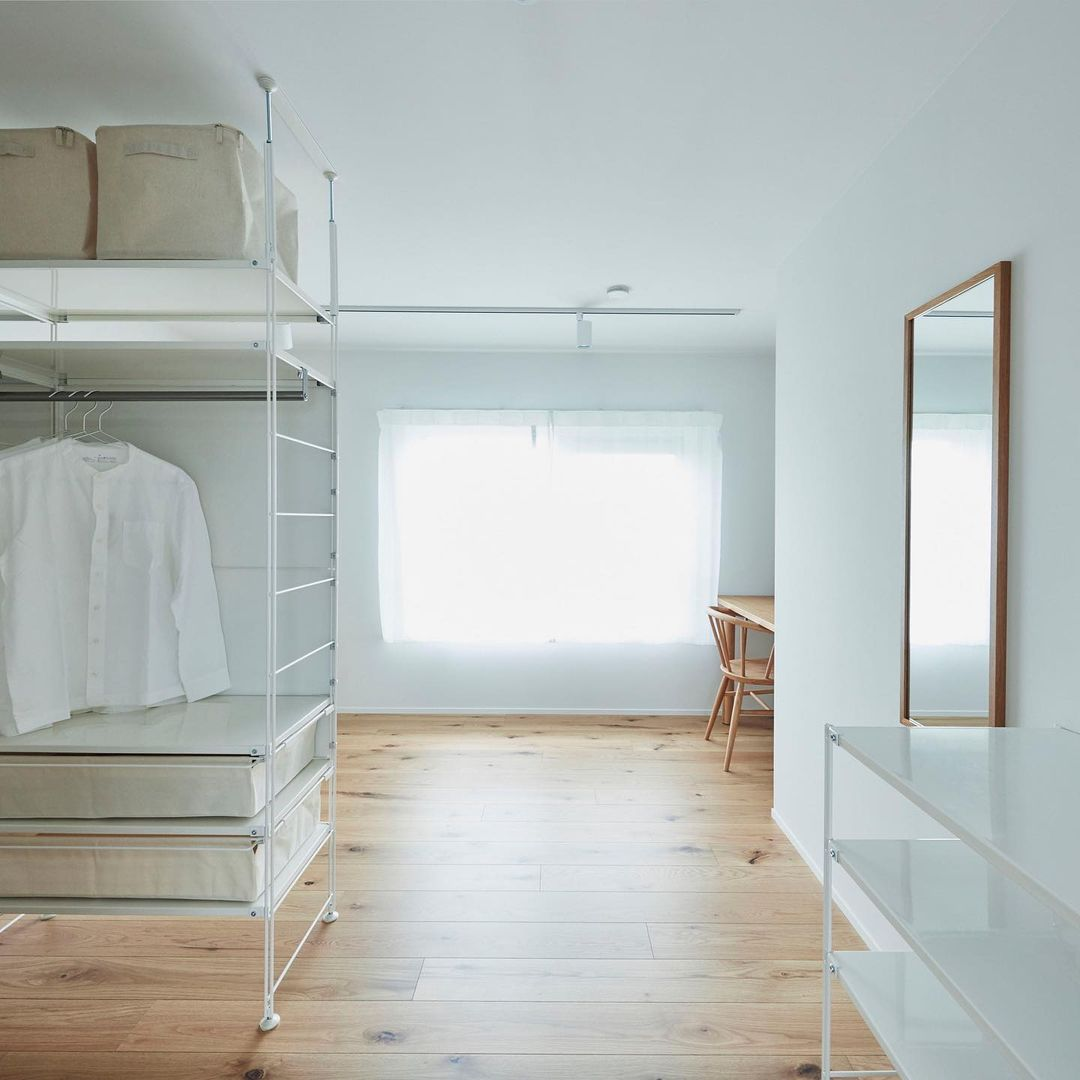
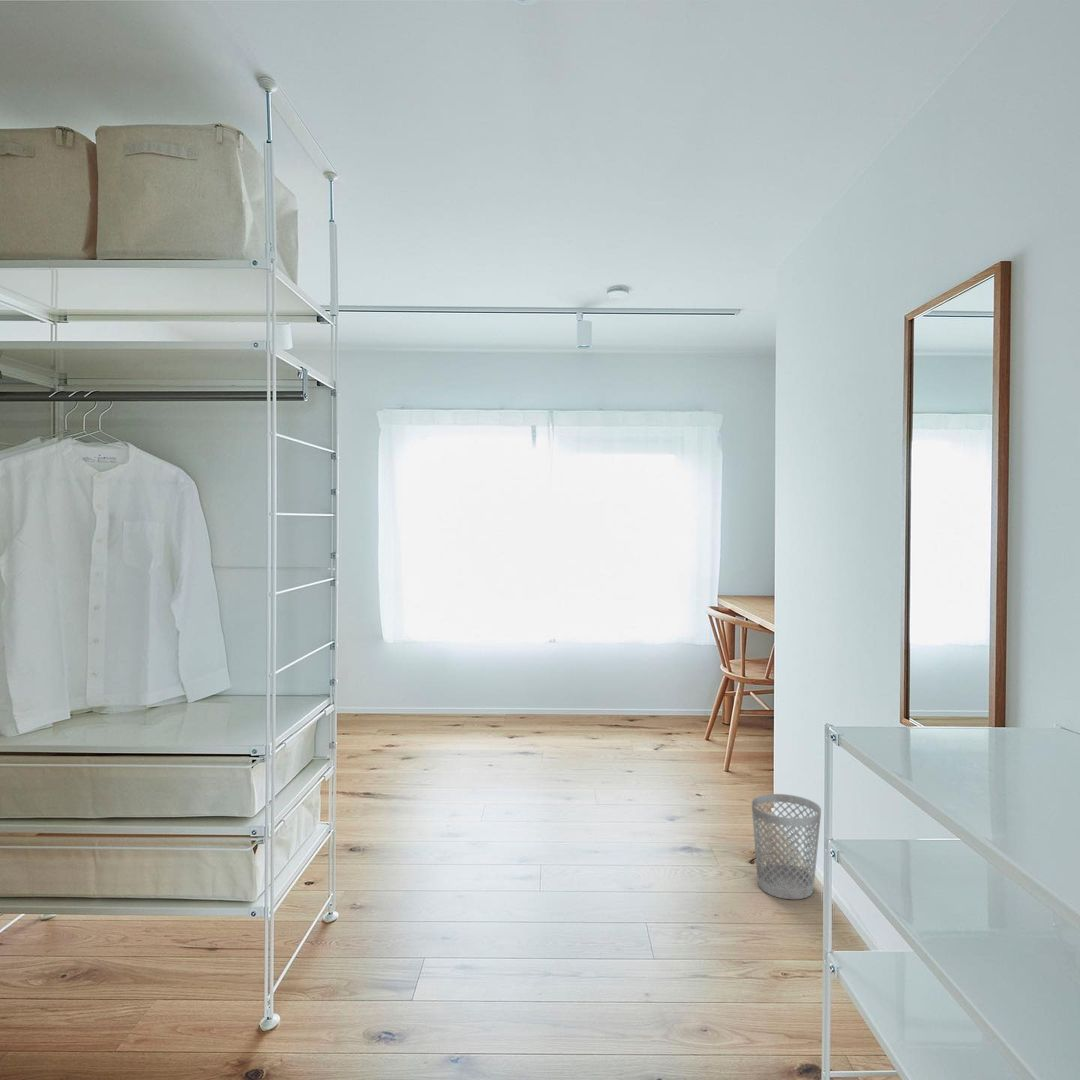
+ wastebasket (784, 846)
